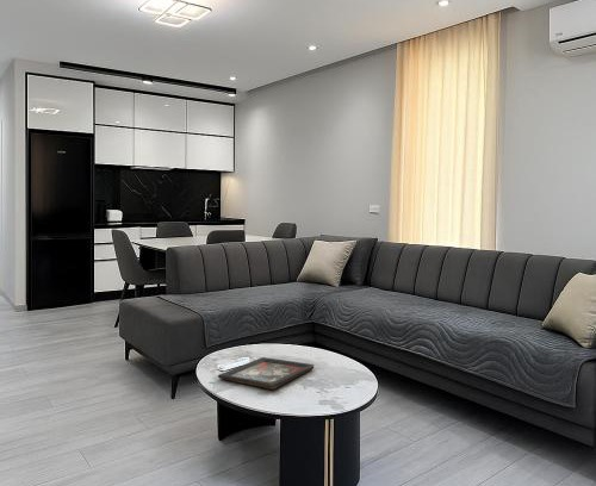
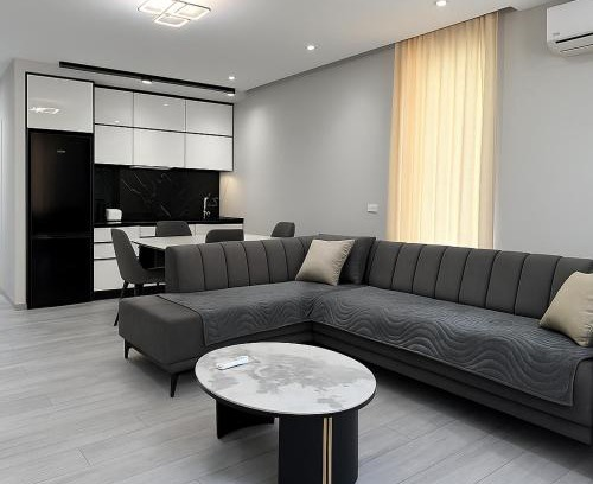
- decorative tray (267, 370)
